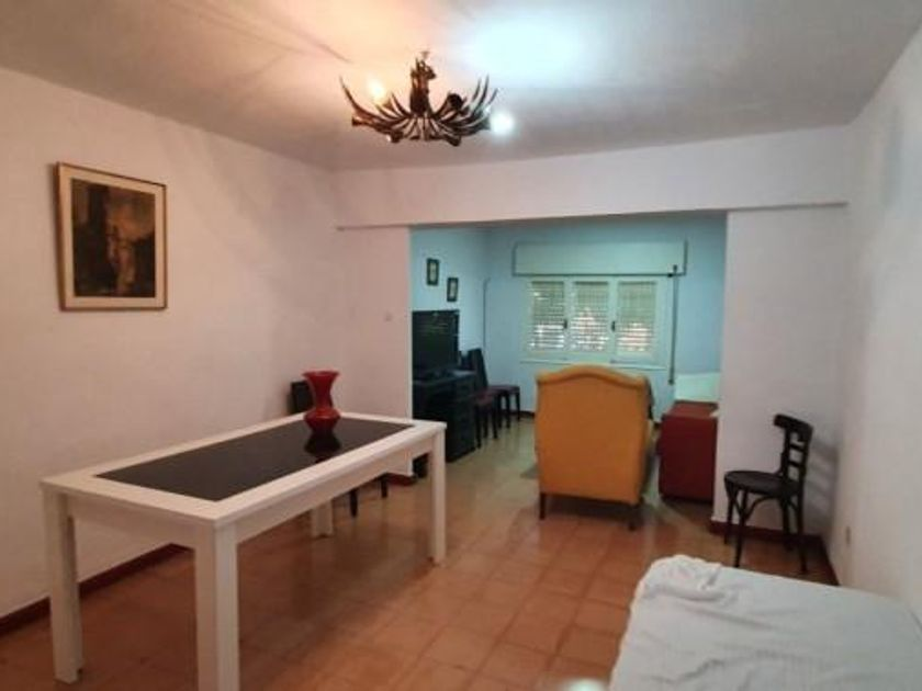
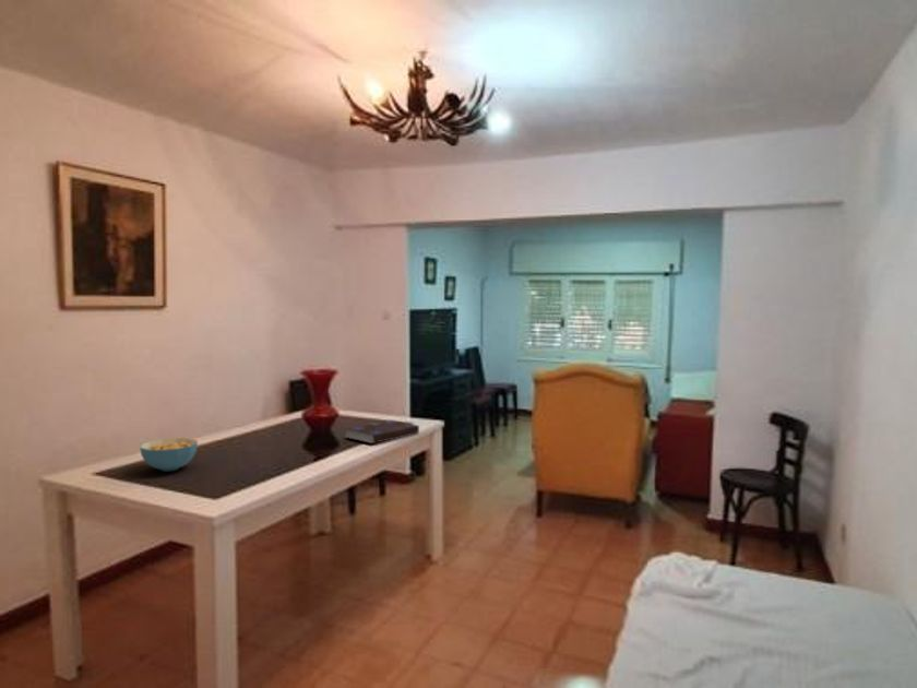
+ book (382, 430)
+ cereal bowl (169, 455)
